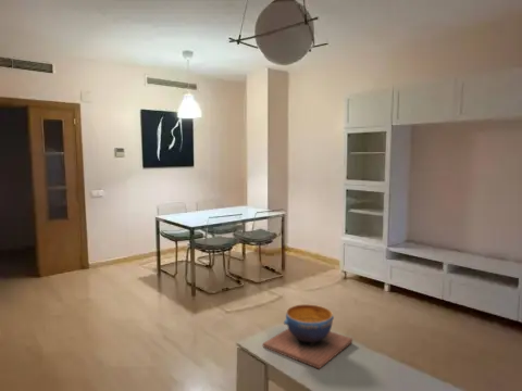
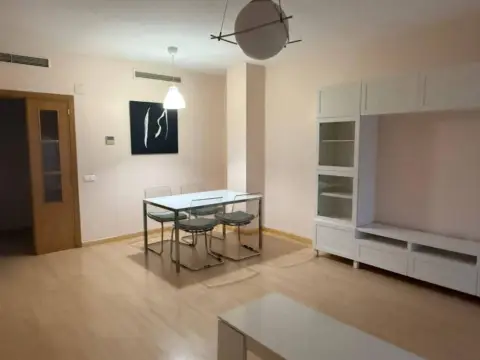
- decorative bowl (308, 328)
